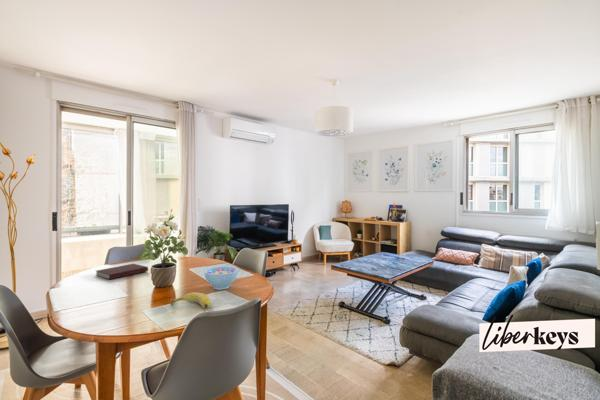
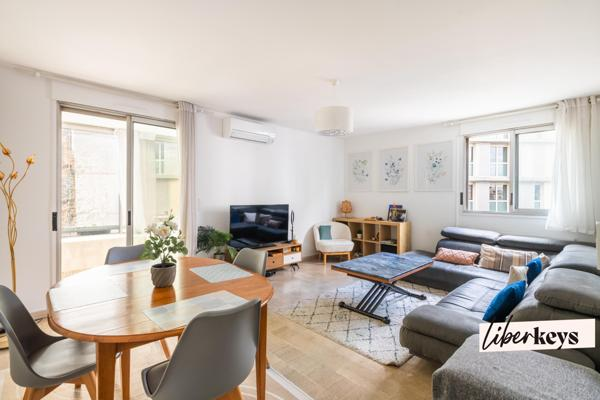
- notebook (122, 271)
- bowl (221, 278)
- fruit (190, 300)
